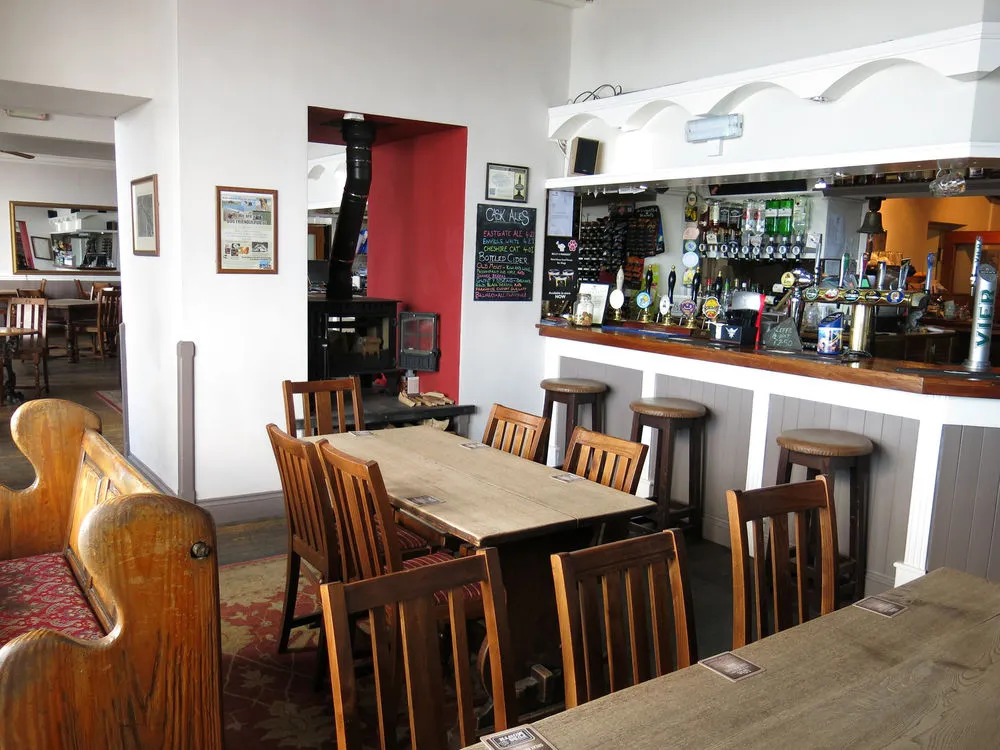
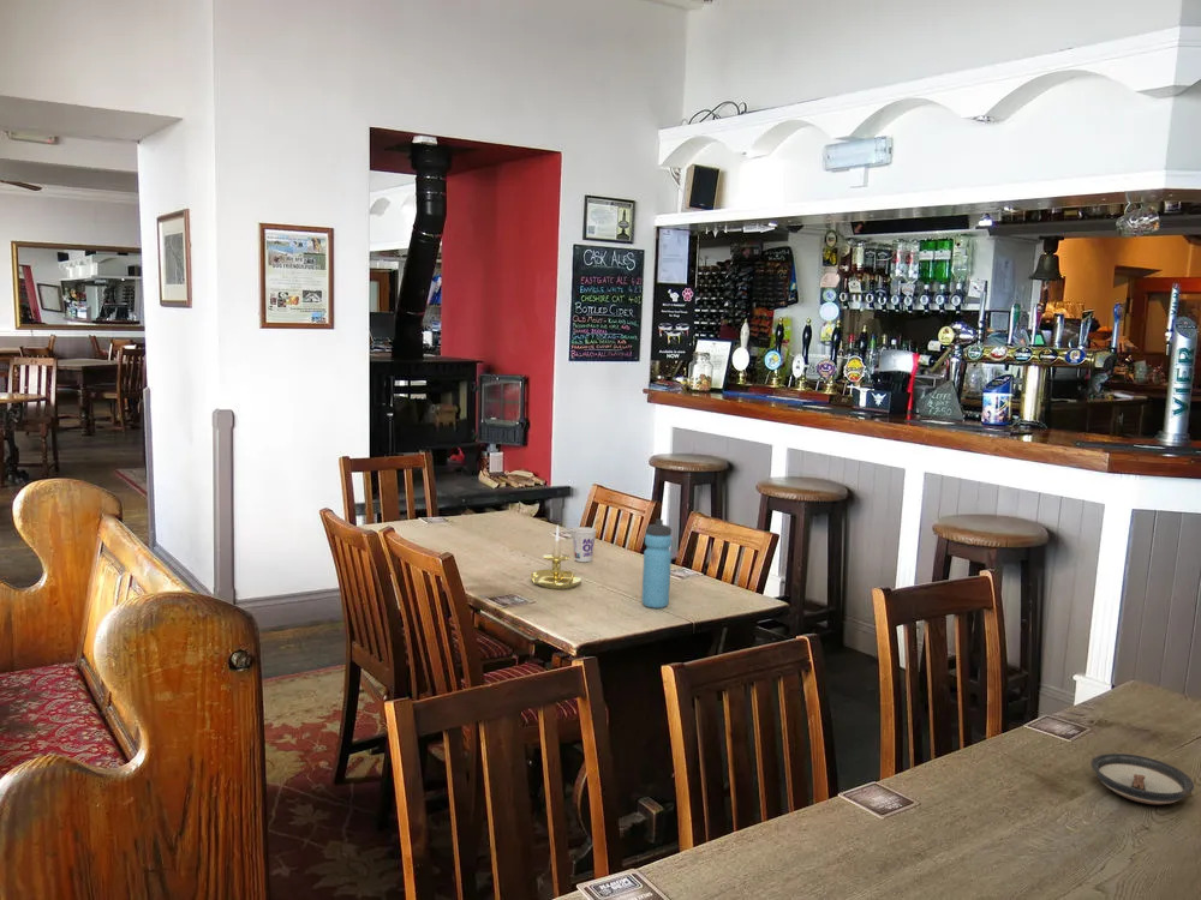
+ cup (584, 544)
+ water bottle (657, 562)
+ saucer (1140, 782)
+ candle holder (558, 554)
